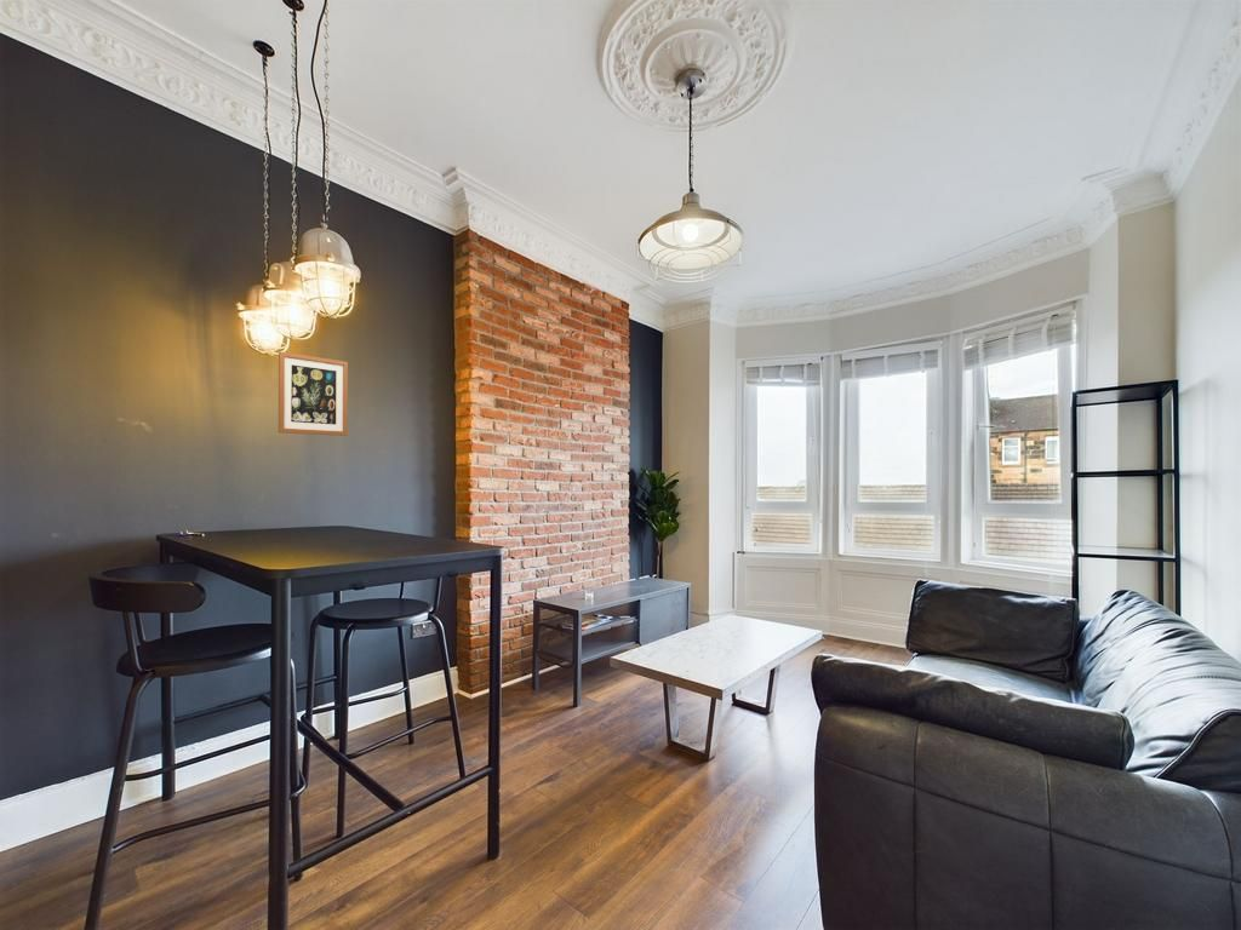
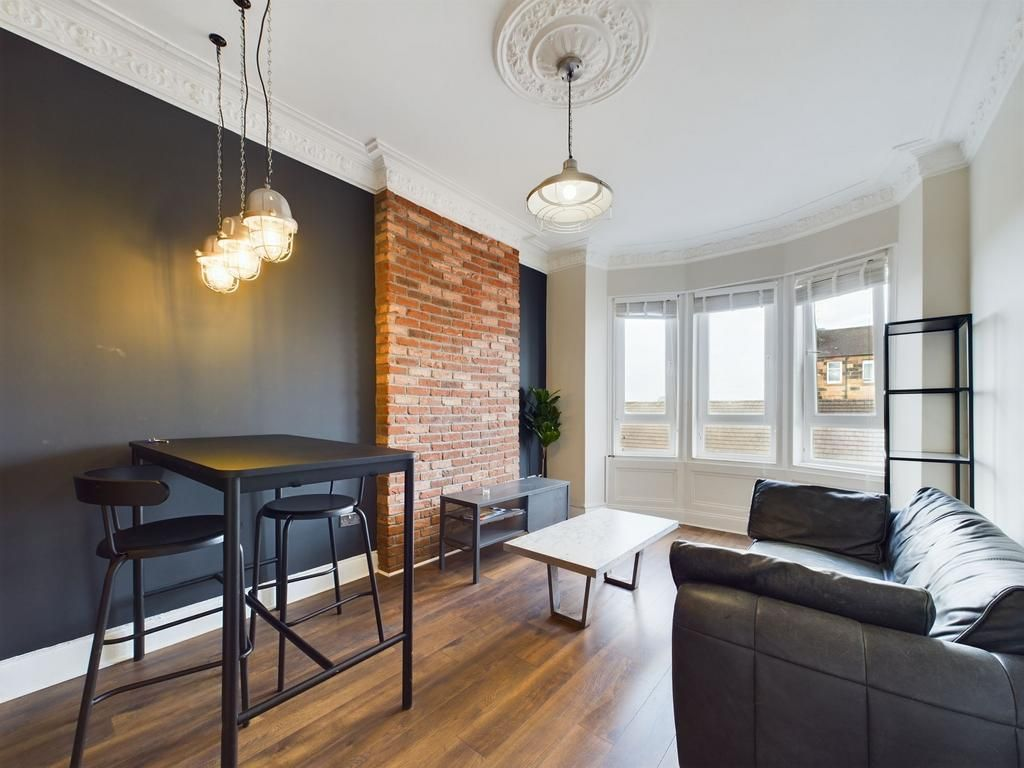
- wall art (314, 395)
